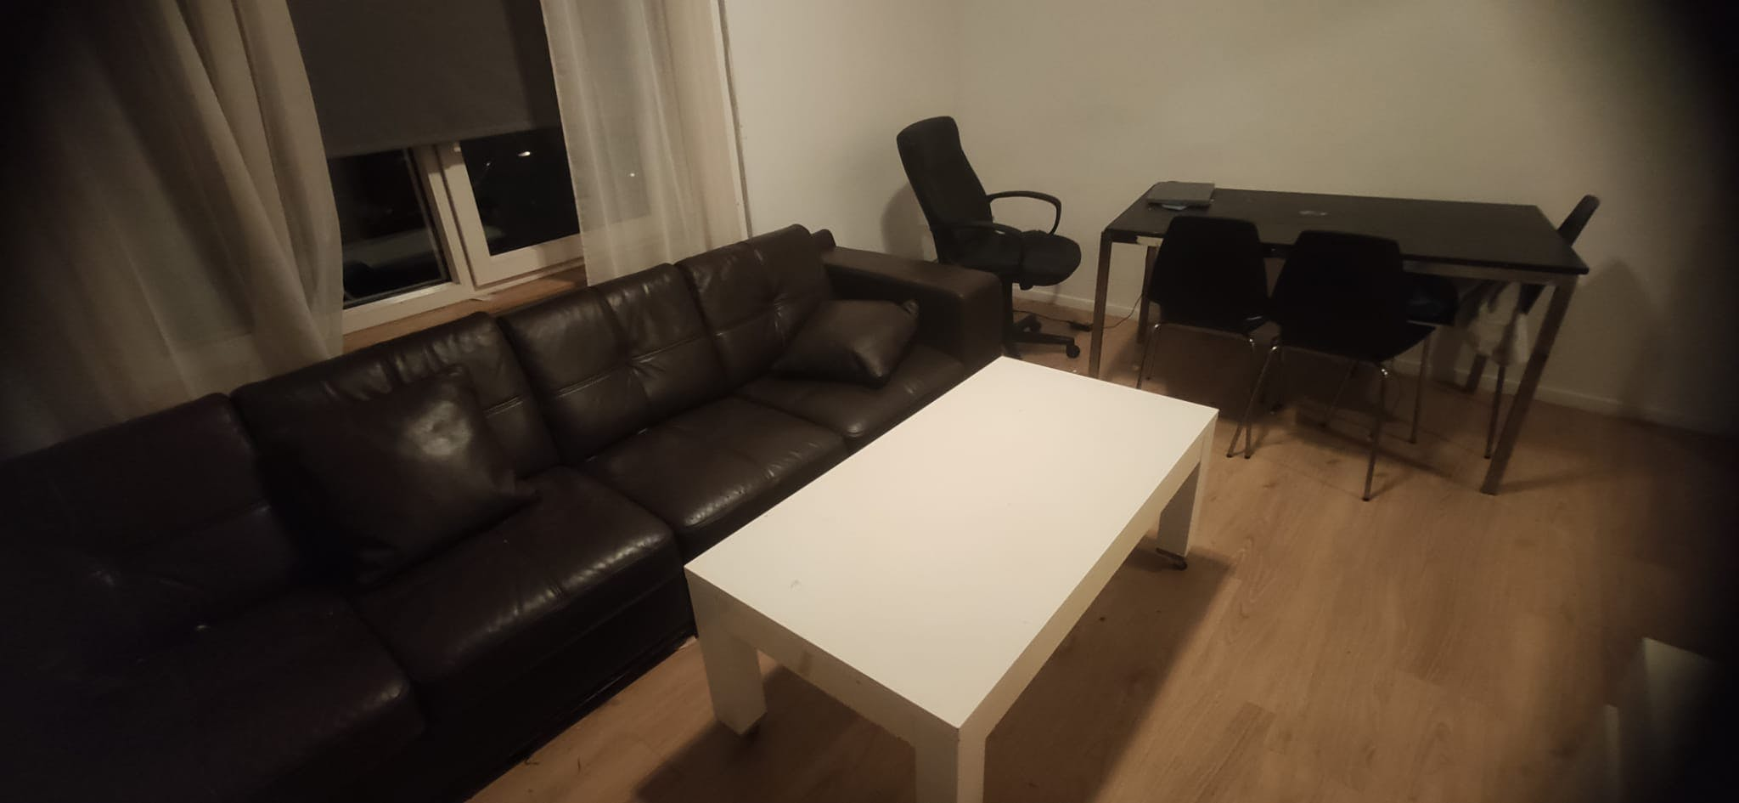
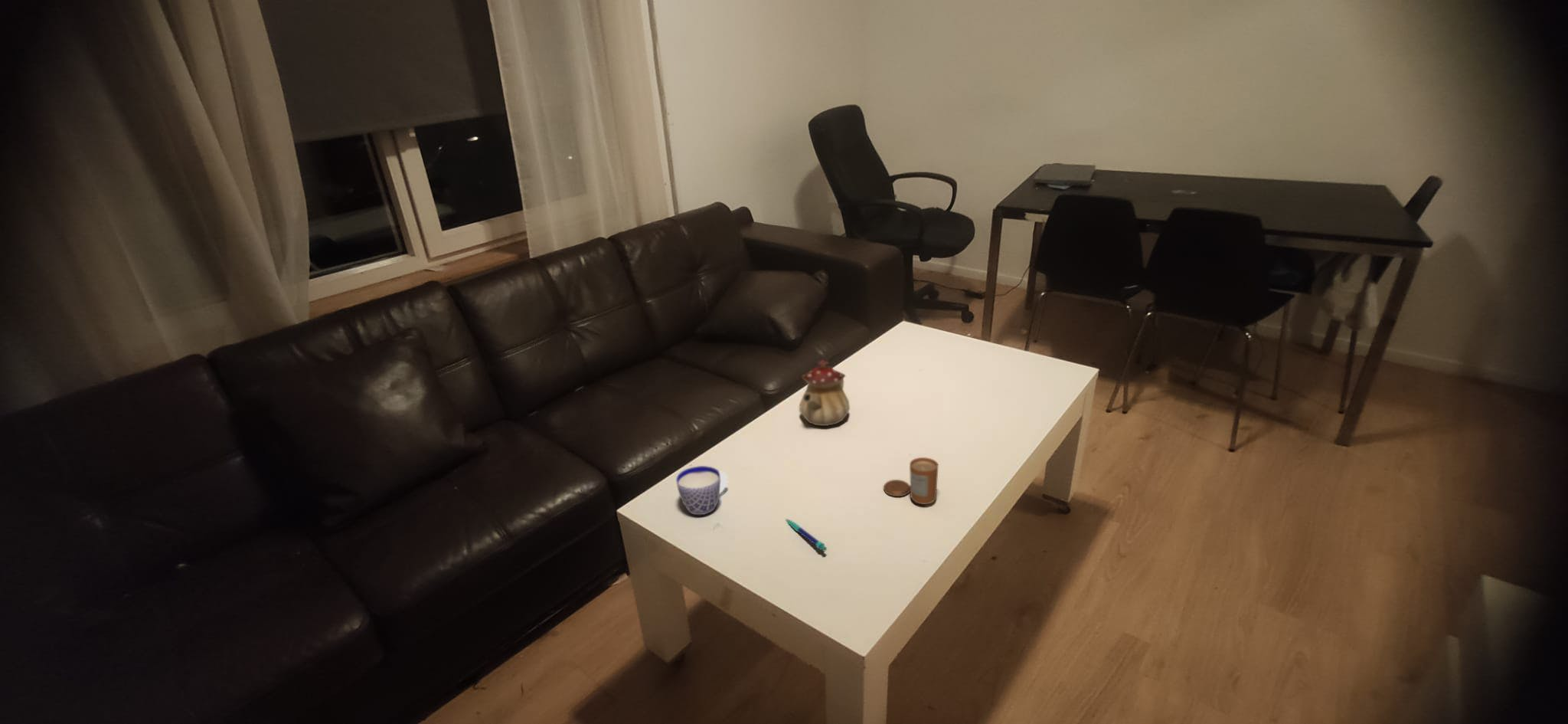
+ candle (910, 477)
+ cup (705, 489)
+ teapot (825, 388)
+ pen (805, 532)
